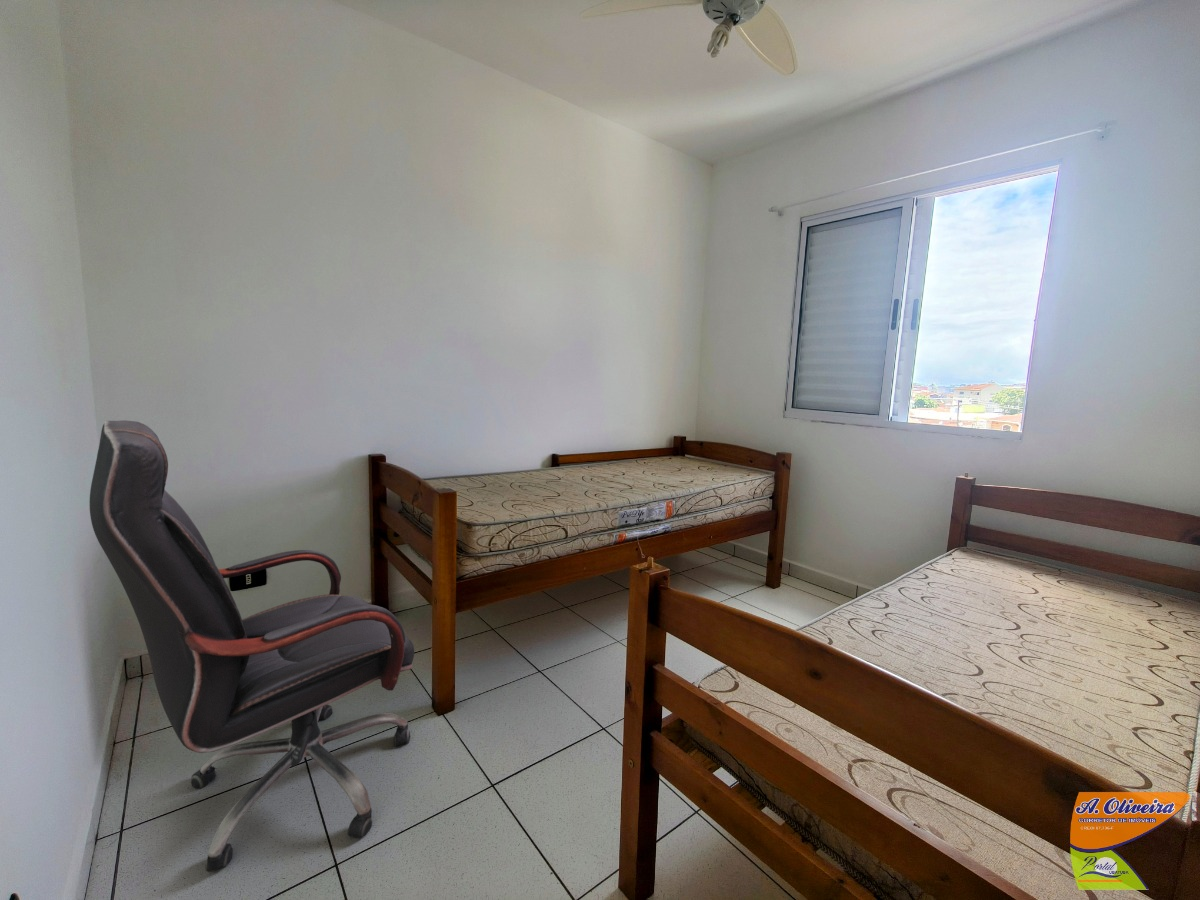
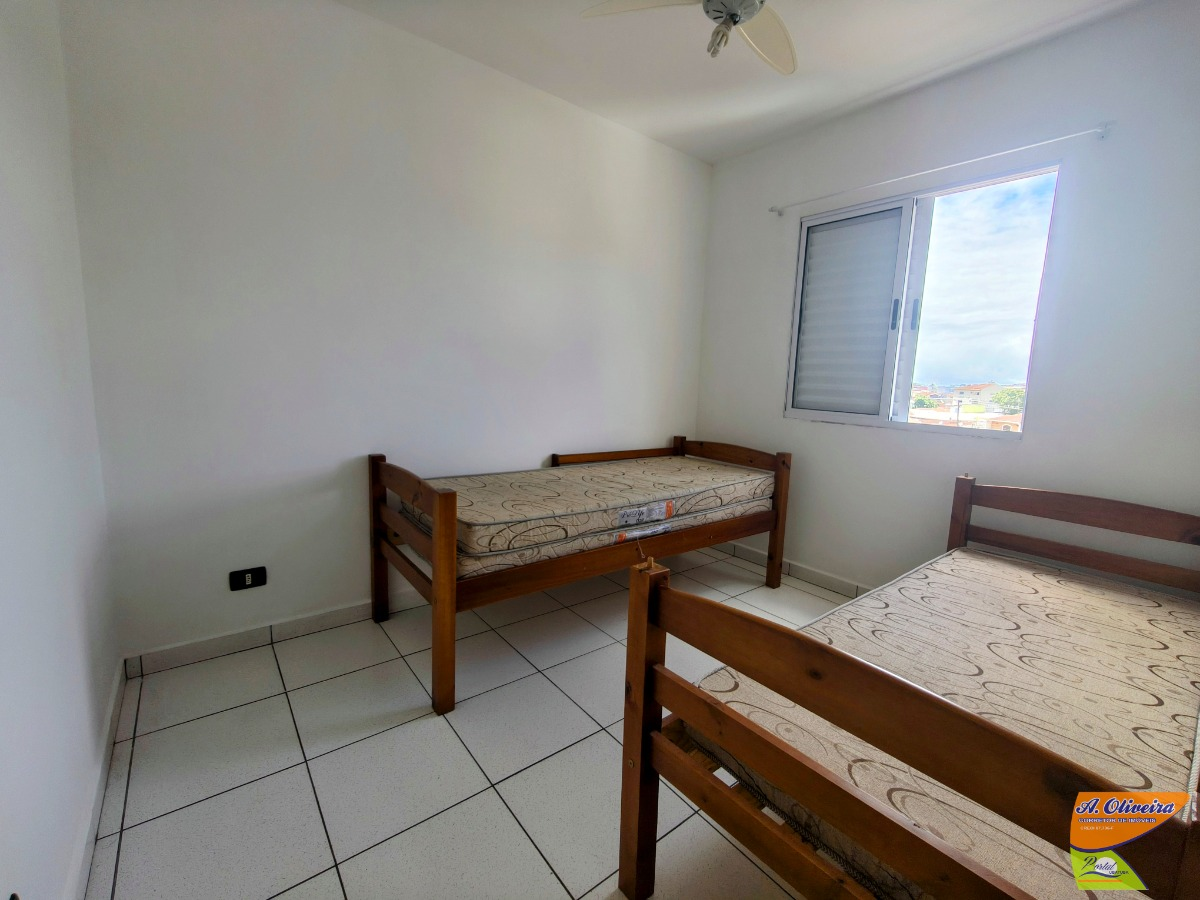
- office chair (281, 613)
